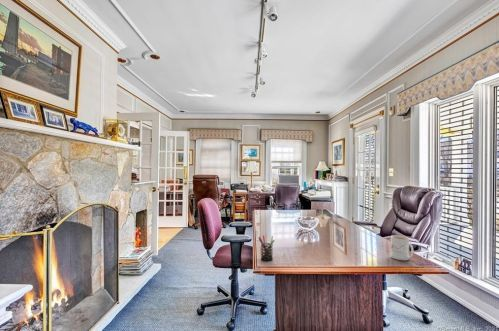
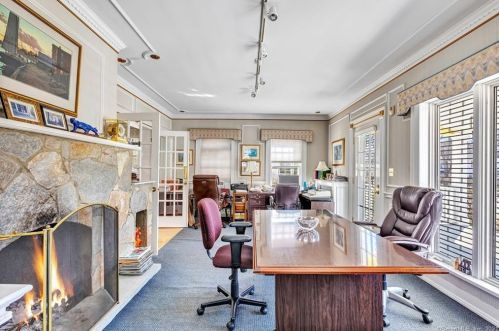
- pen holder (267, 247)
- mug (402, 248)
